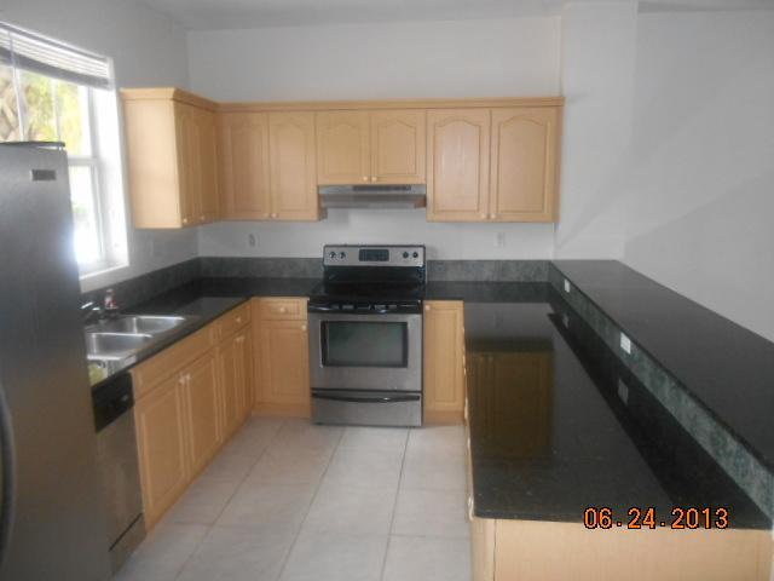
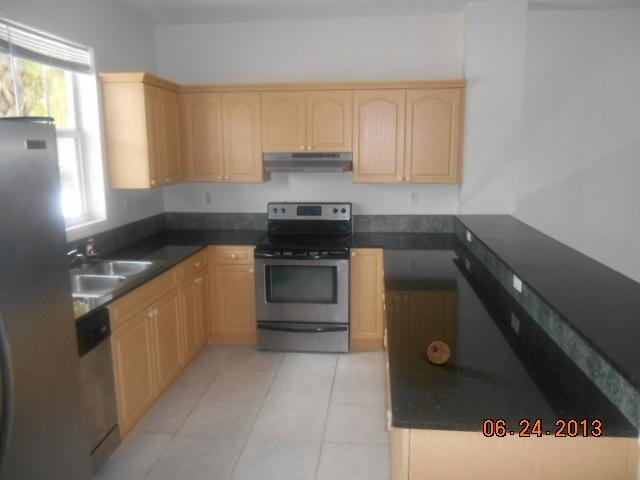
+ fruit (438, 352)
